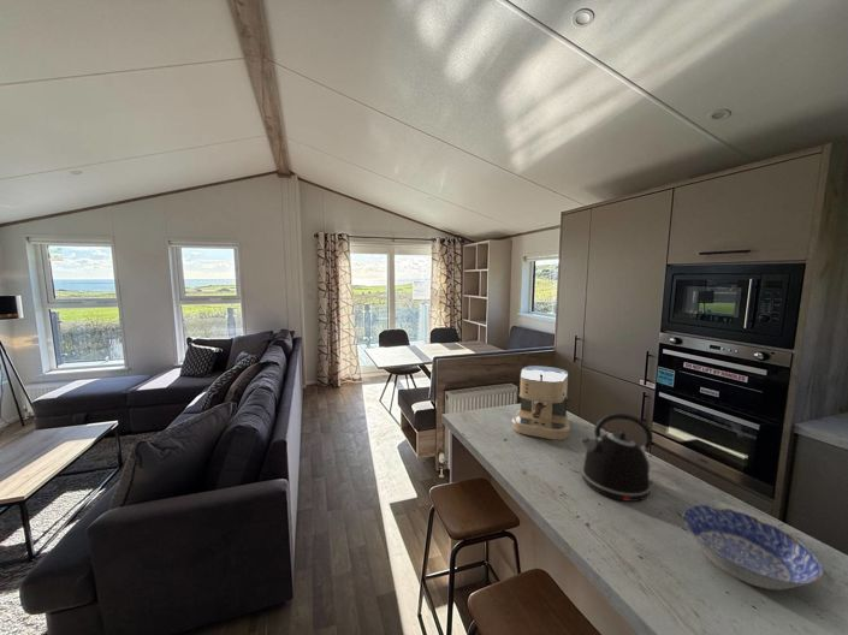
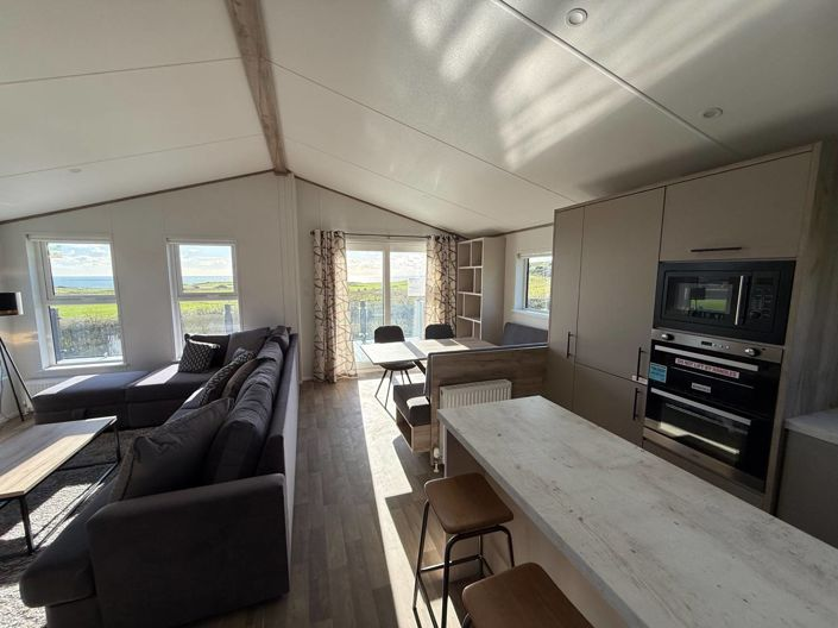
- bowl (745, 548)
- coffee maker (541, 399)
- kettle (617, 449)
